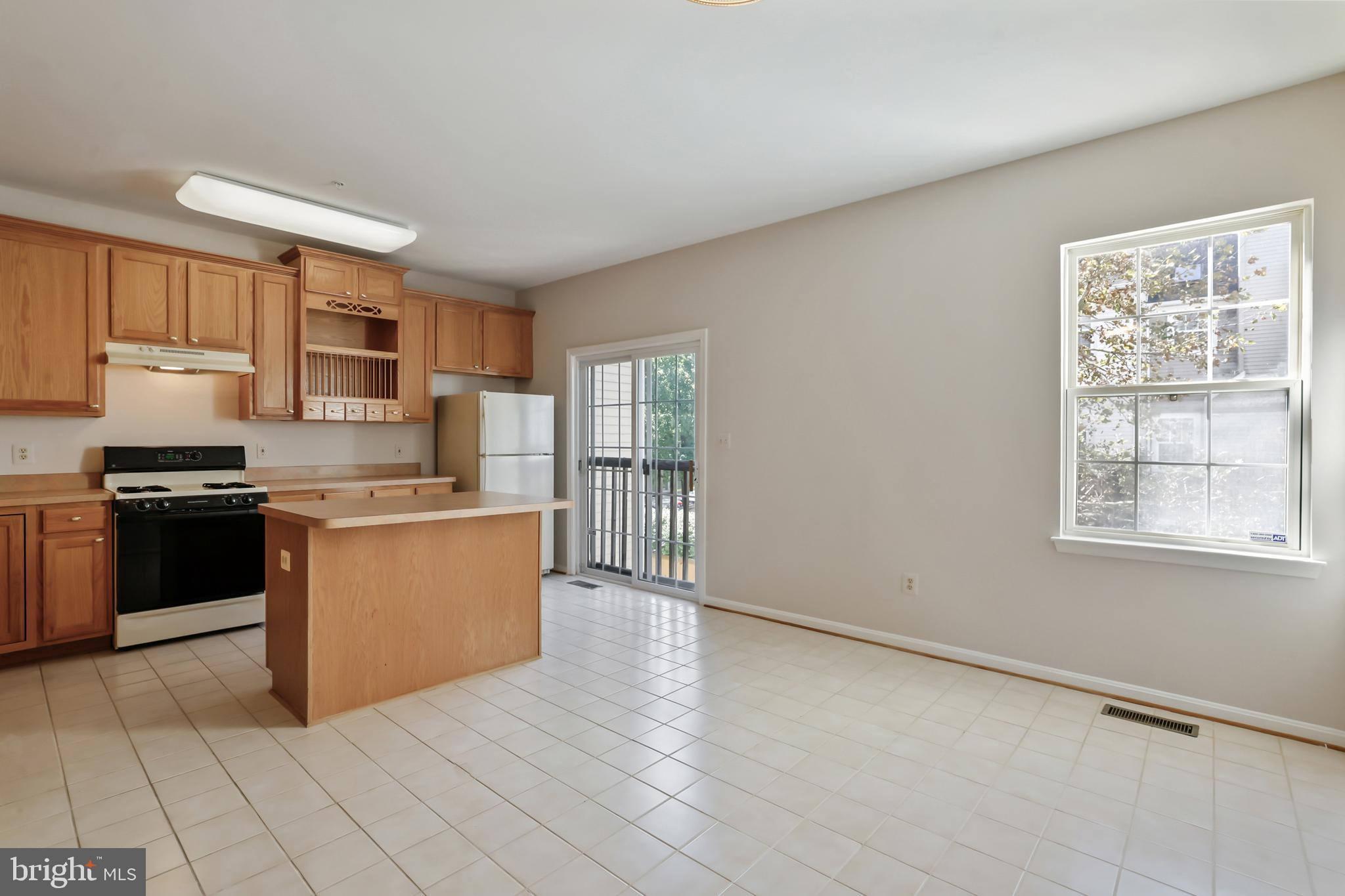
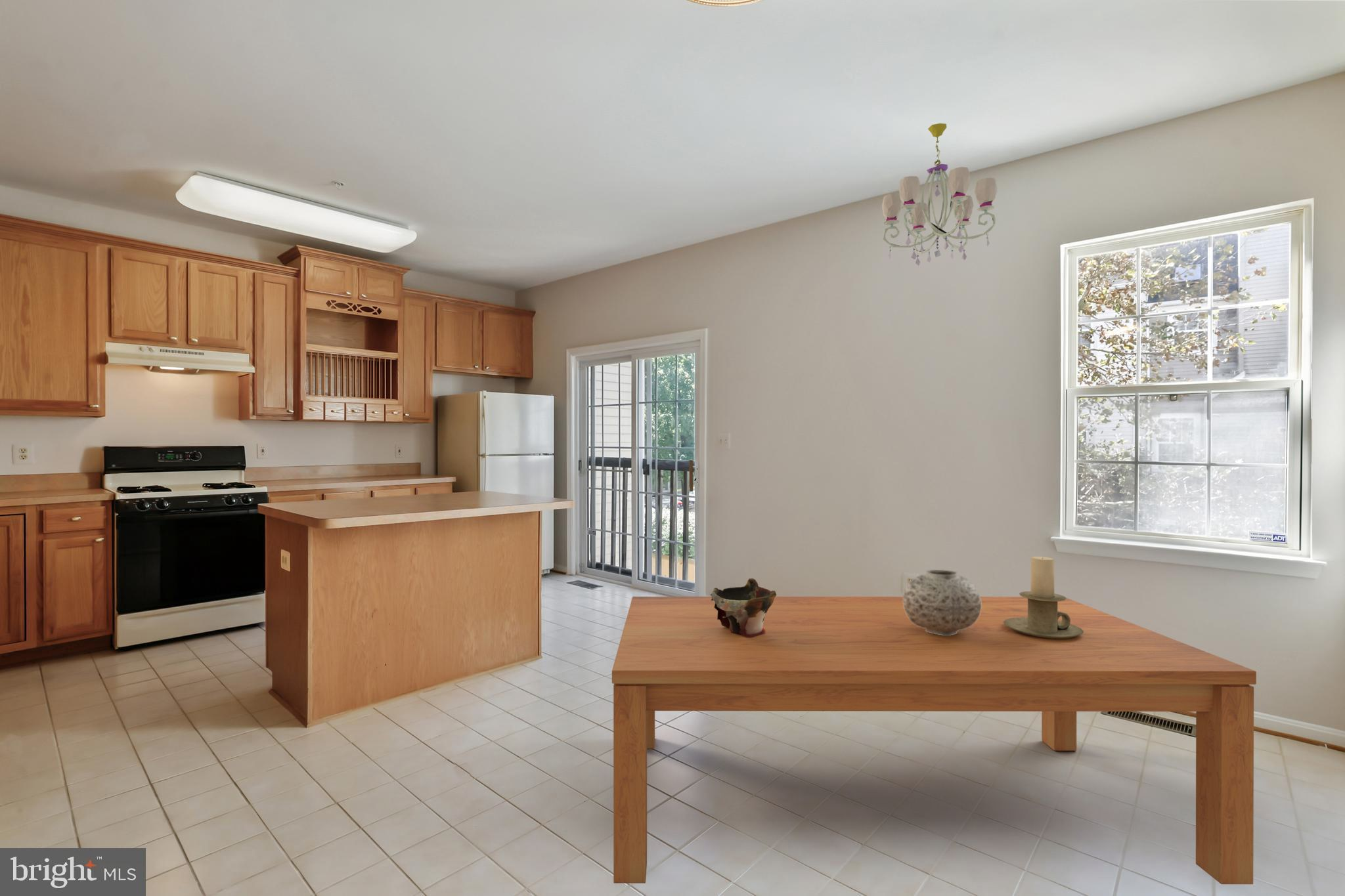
+ vase (941, 601)
+ chandelier (937, 192)
+ bowl (742, 607)
+ dining table (882, 710)
+ candle holder (1042, 593)
